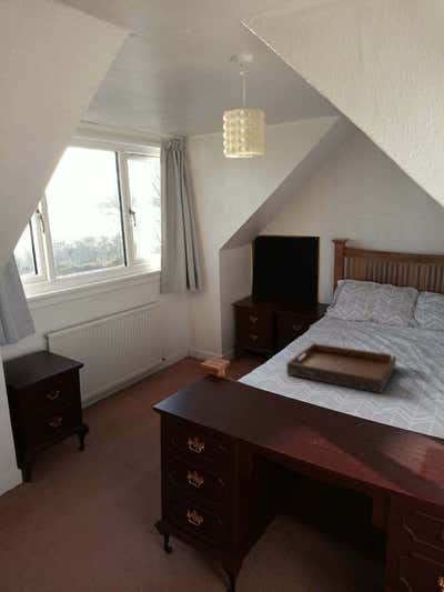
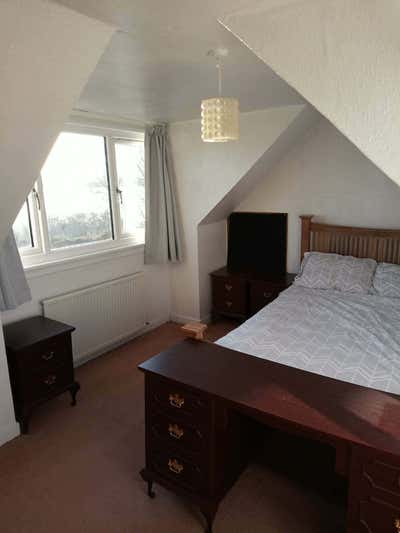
- serving tray (342, 364)
